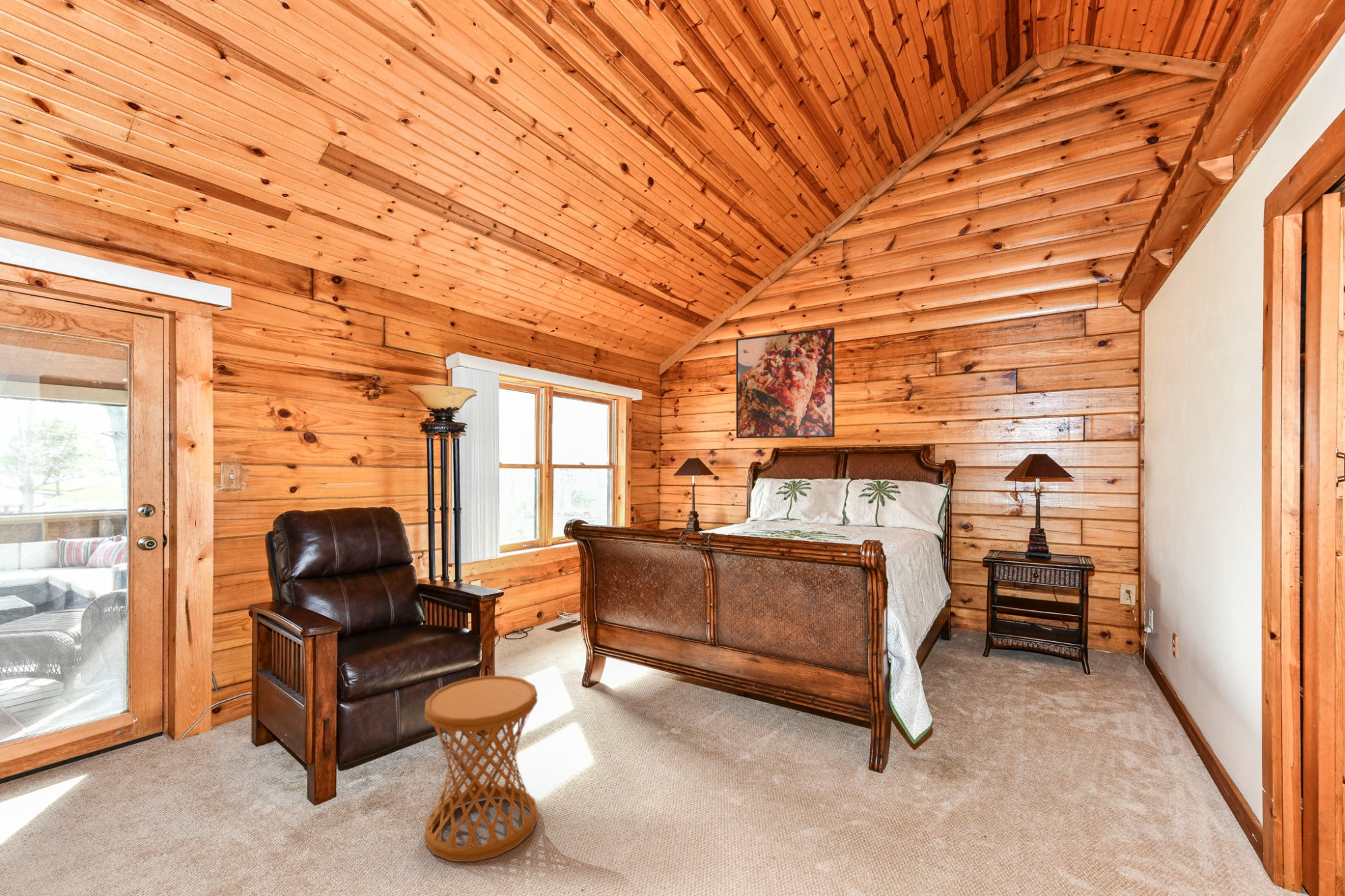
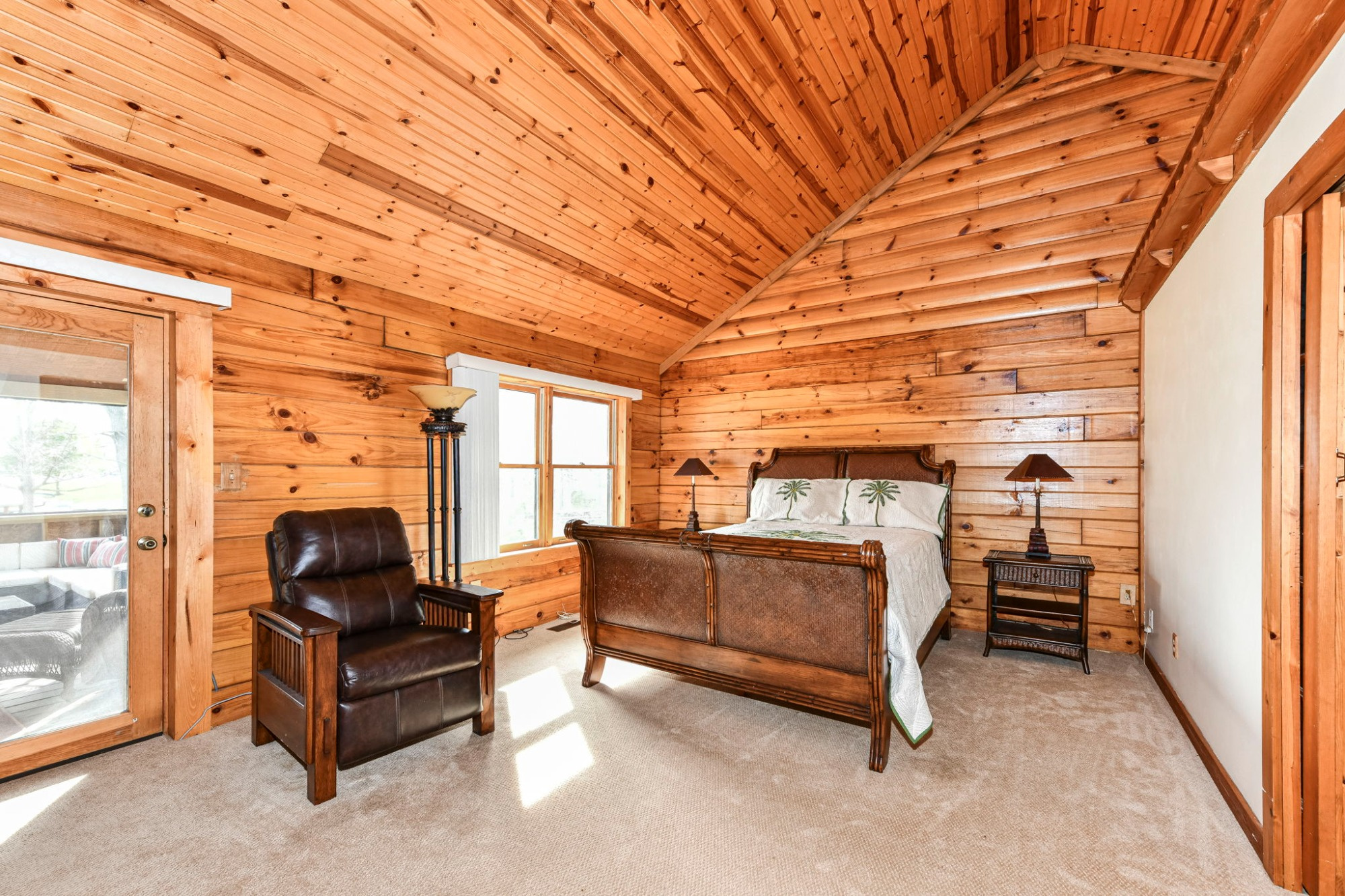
- side table (480, 759)
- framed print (783, 385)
